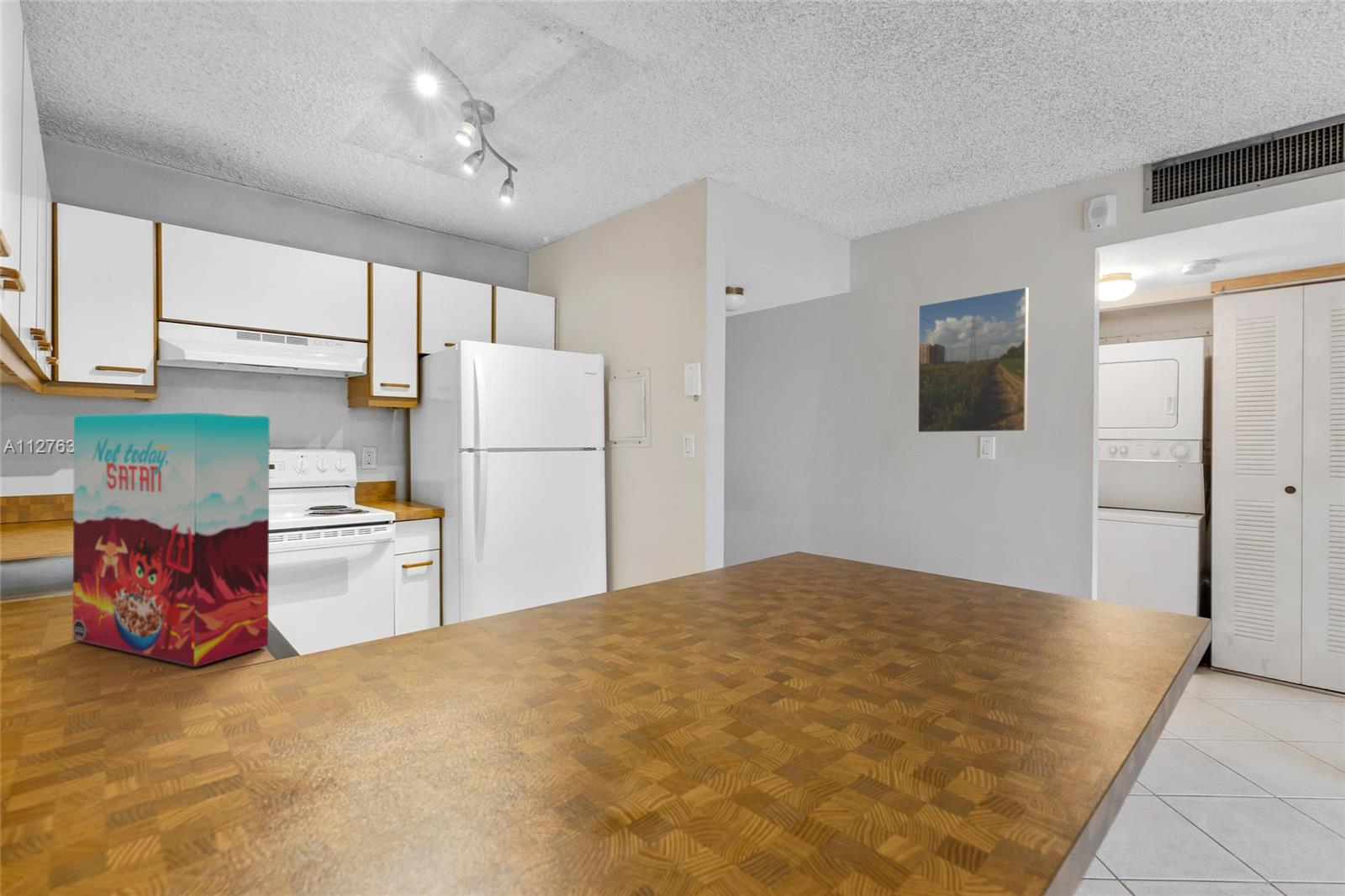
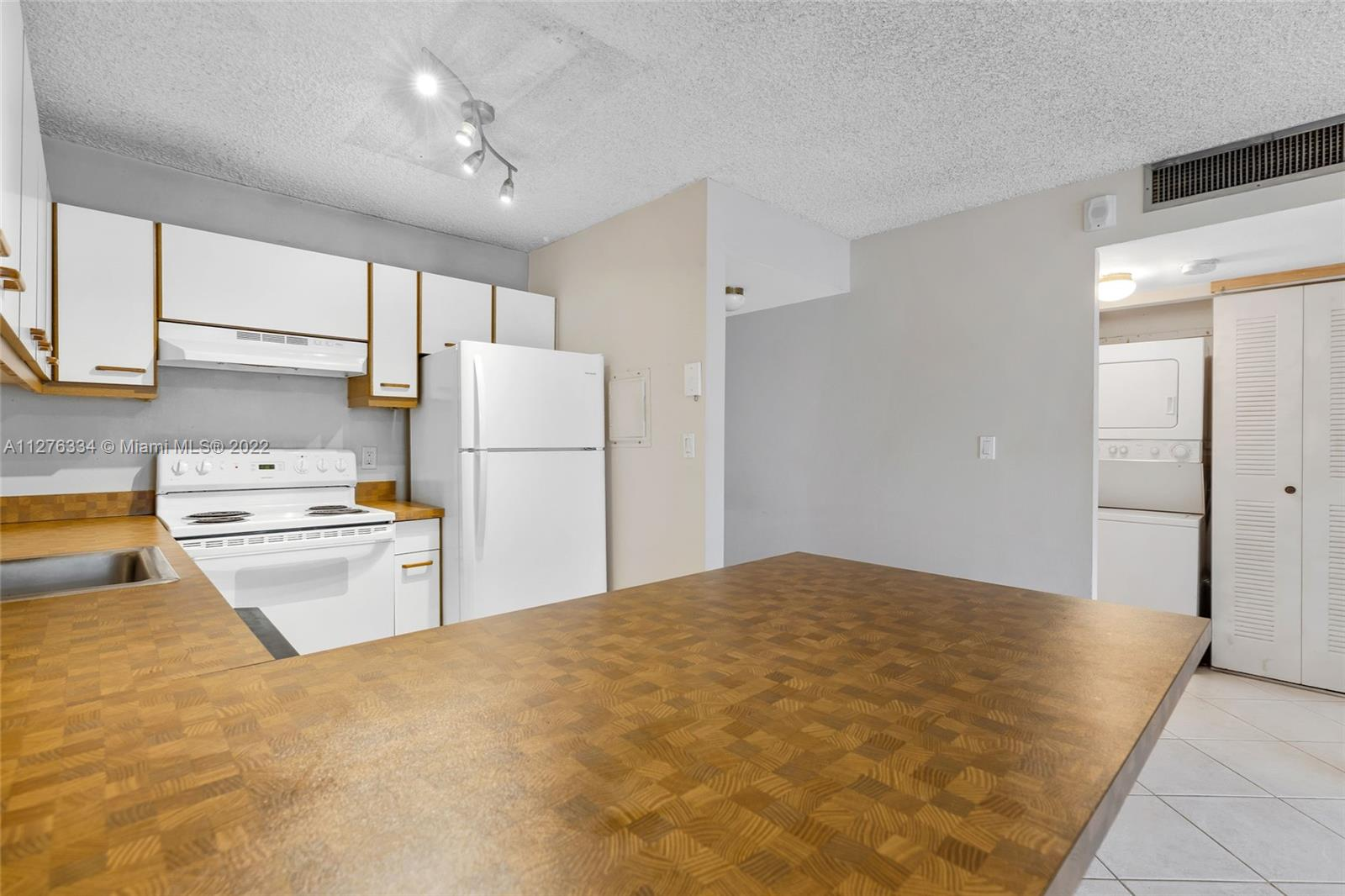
- cereal box (170, 530)
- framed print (969, 364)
